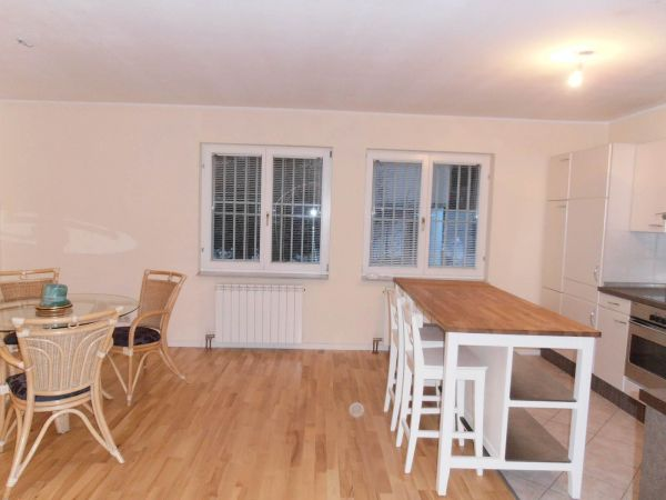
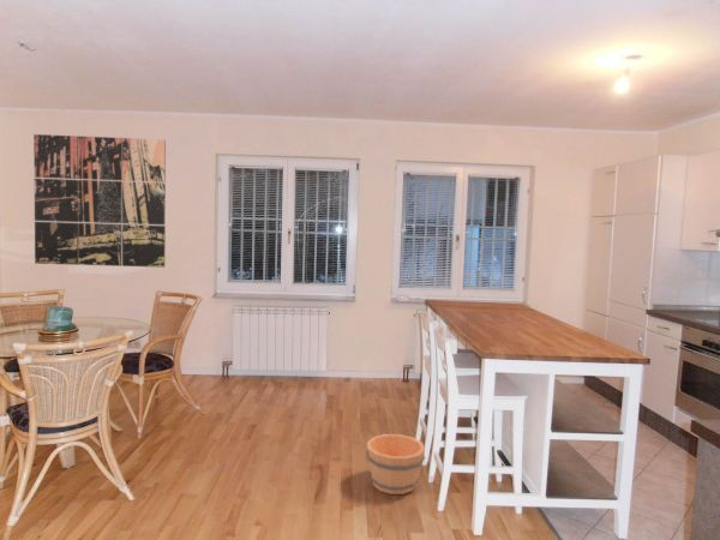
+ bucket (395, 463)
+ wall art (100, 202)
